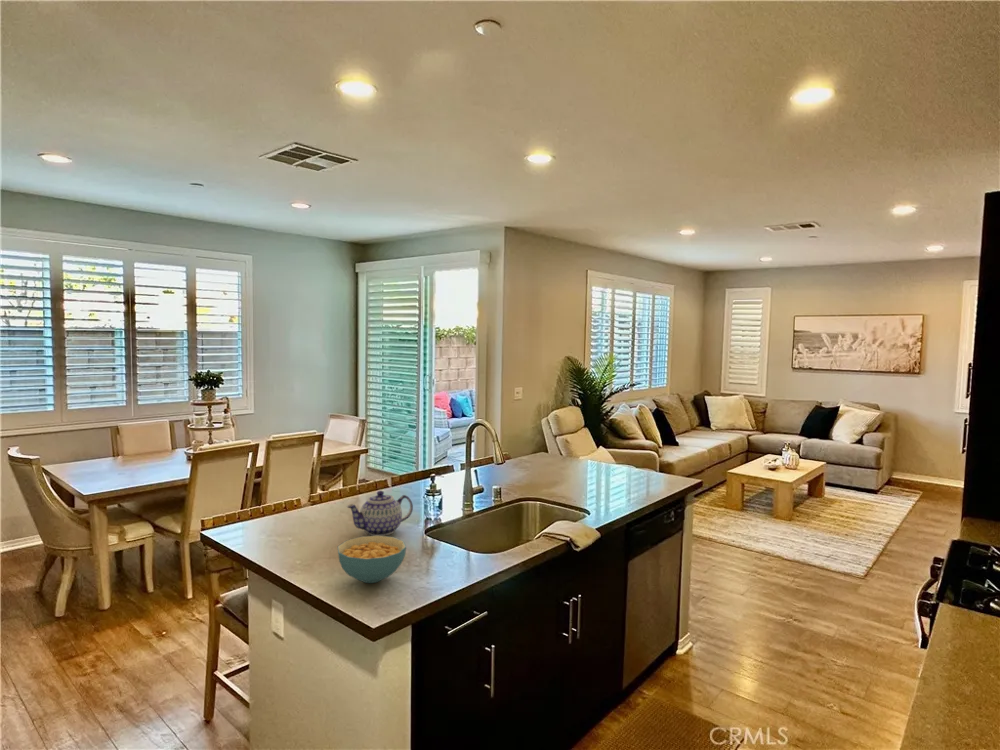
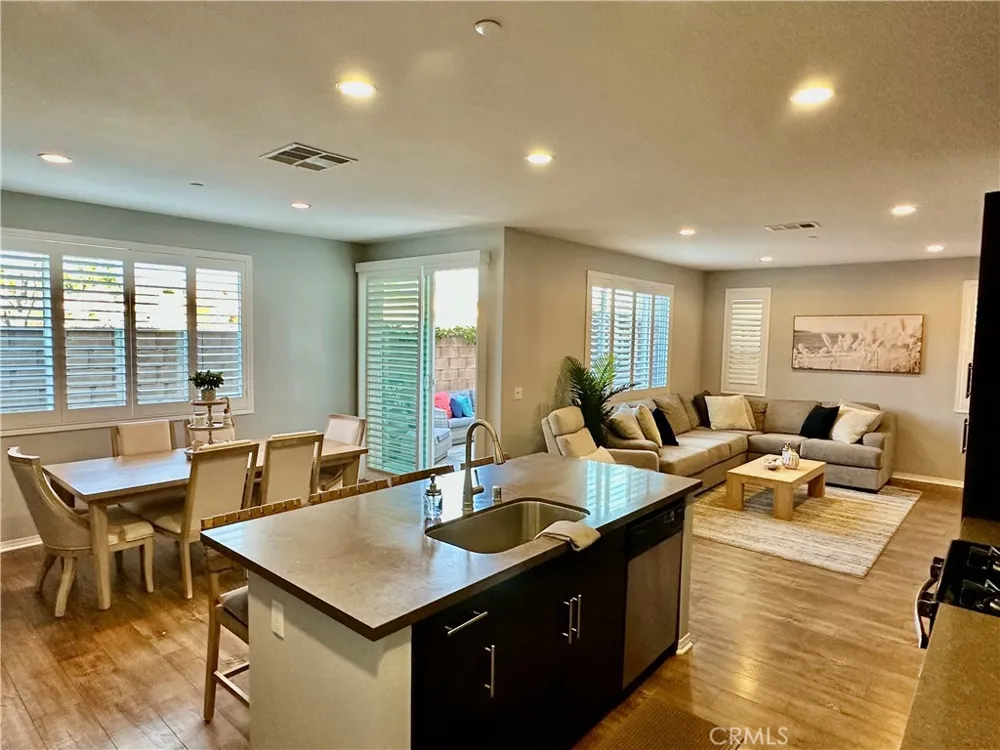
- teapot (380, 511)
- cereal bowl (371, 562)
